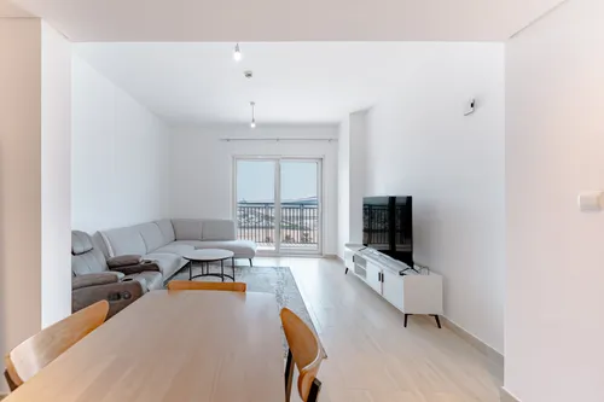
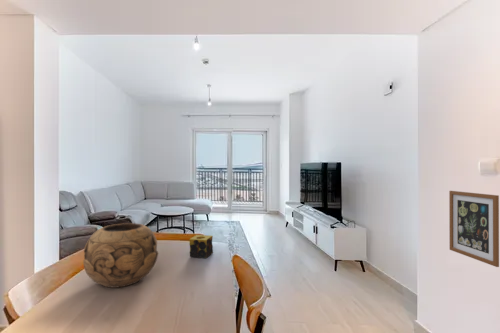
+ candle (201, 246)
+ decorative bowl (122, 253)
+ wall art (471, 225)
